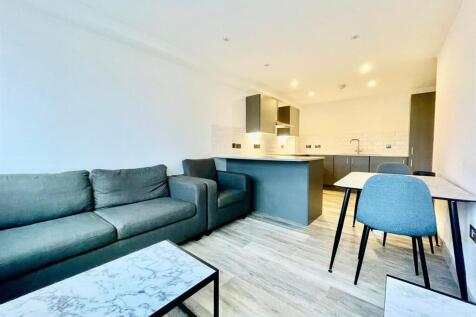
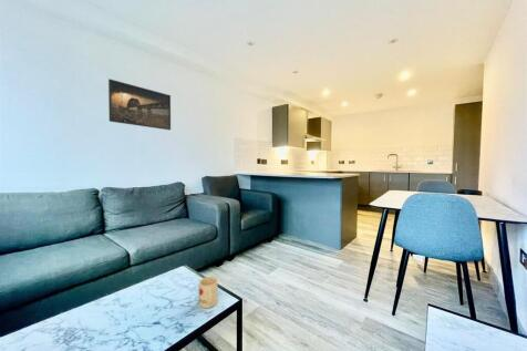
+ mug (208, 293)
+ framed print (142, 106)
